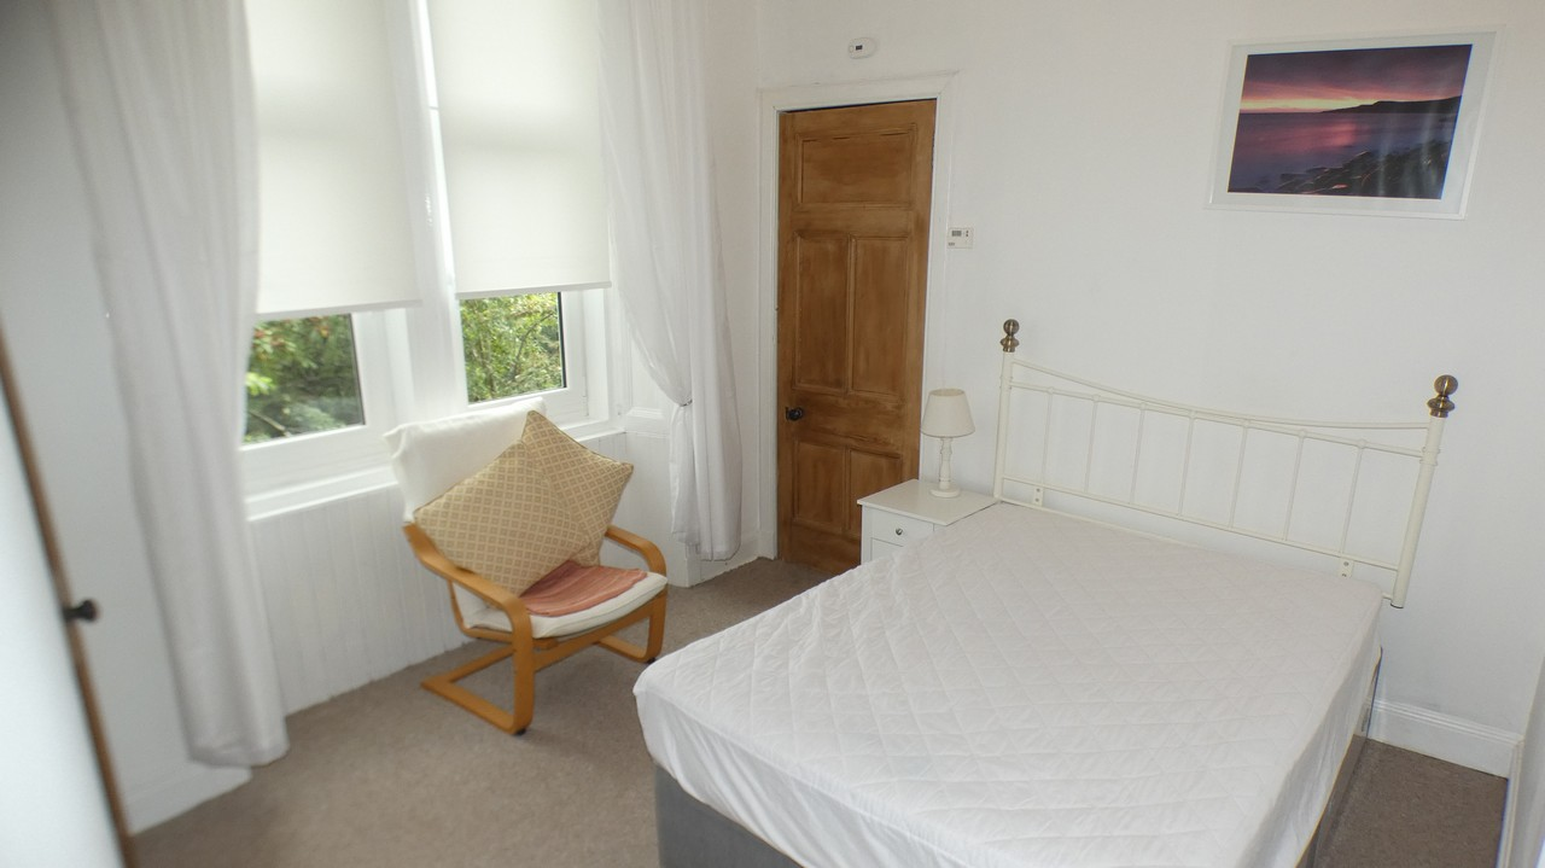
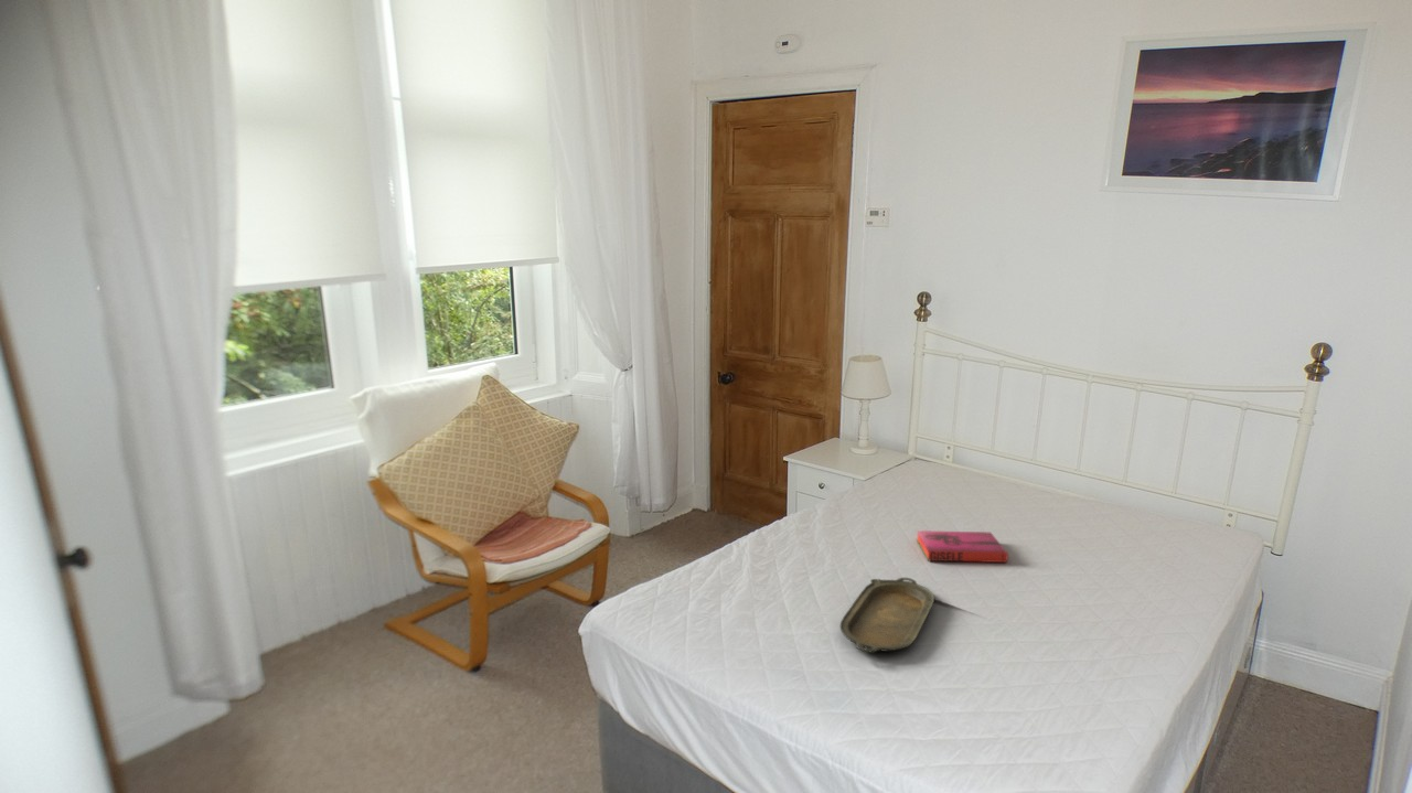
+ serving tray (888, 614)
+ hardback book (960, 546)
